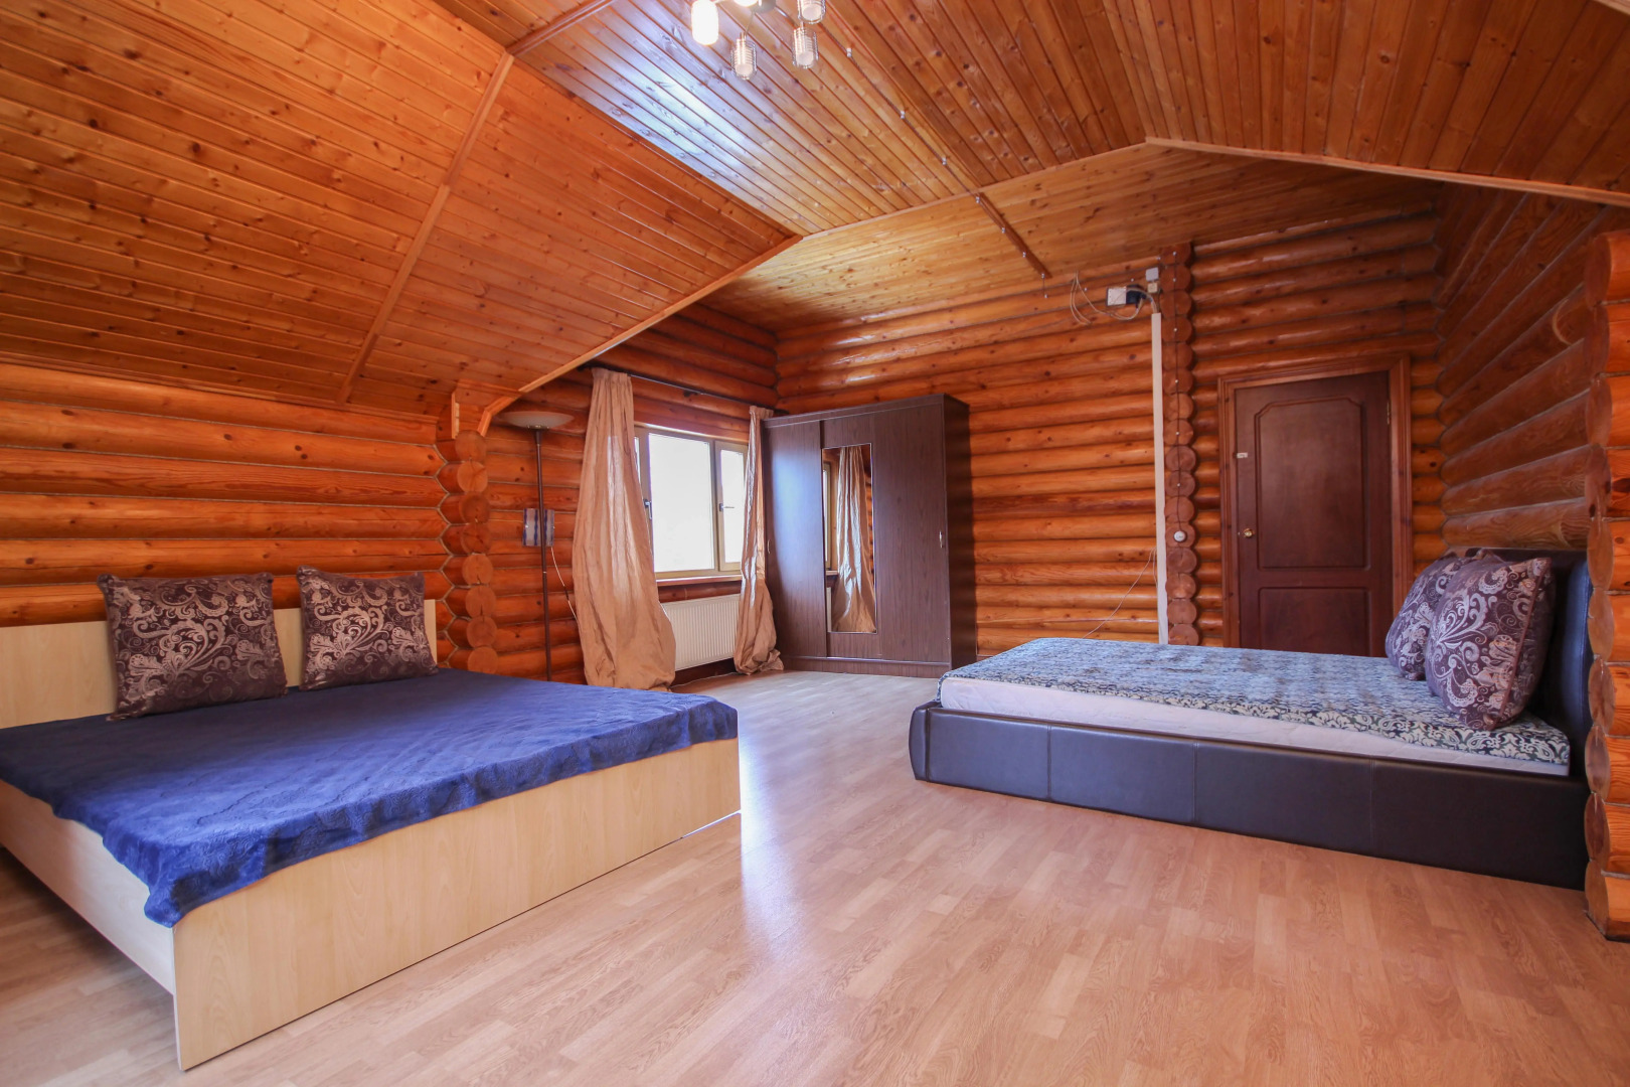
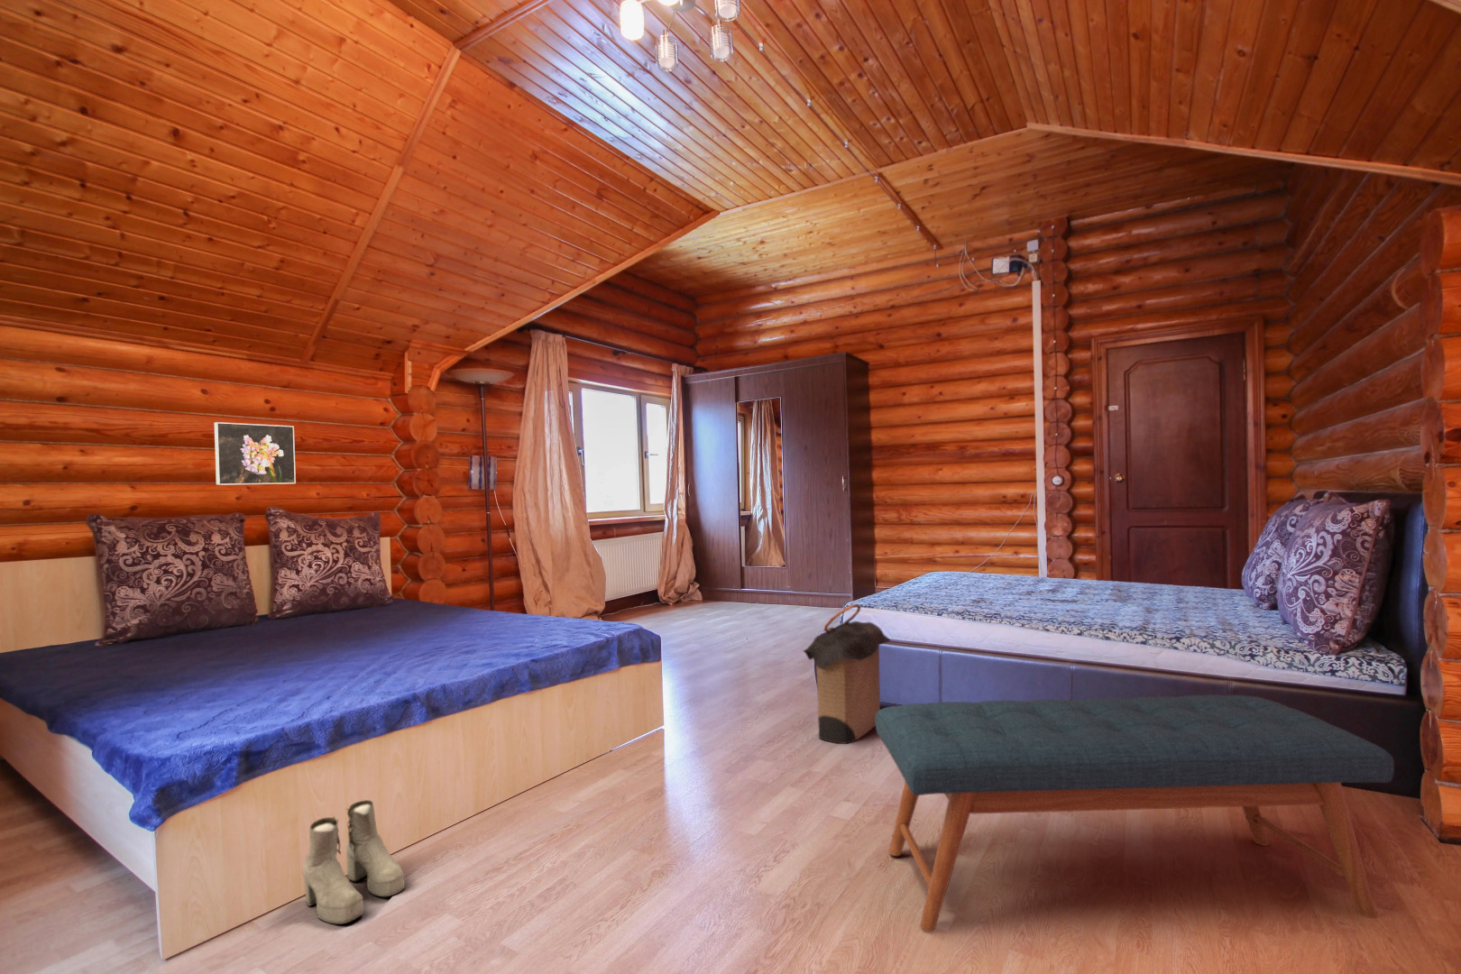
+ laundry hamper (847, 663)
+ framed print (257, 453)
+ boots (352, 856)
+ bench (1108, 798)
